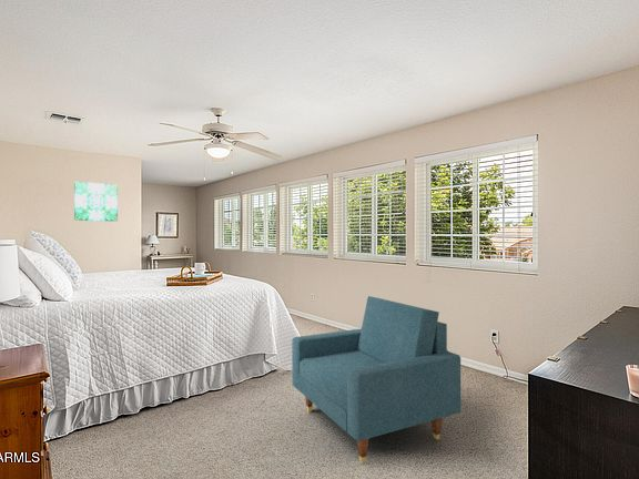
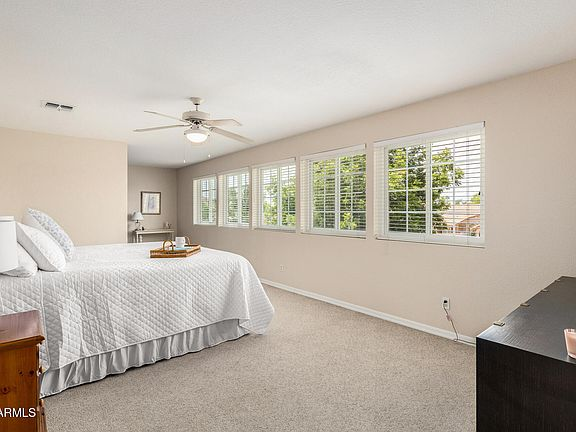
- armchair (368, 364)
- wall art (97, 202)
